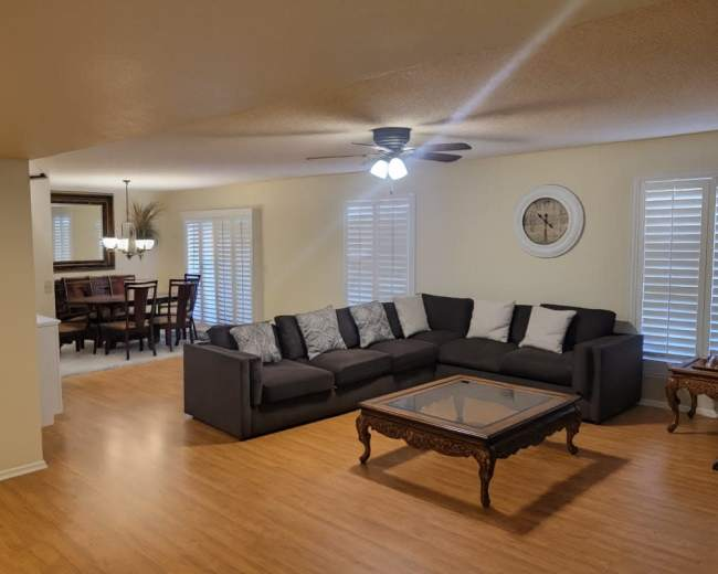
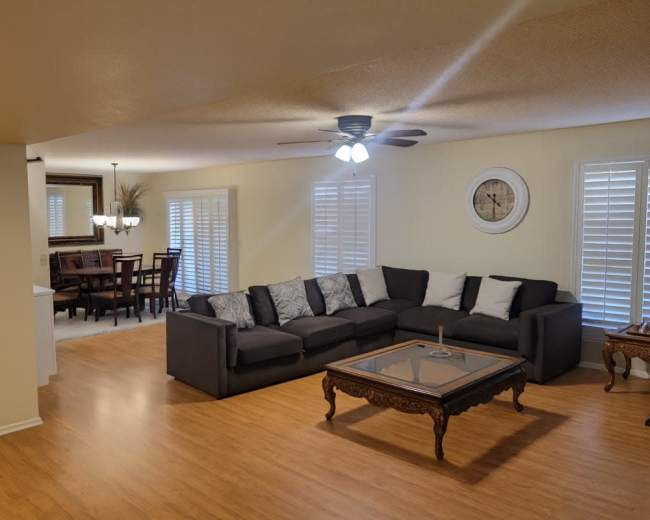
+ lamp base (441, 338)
